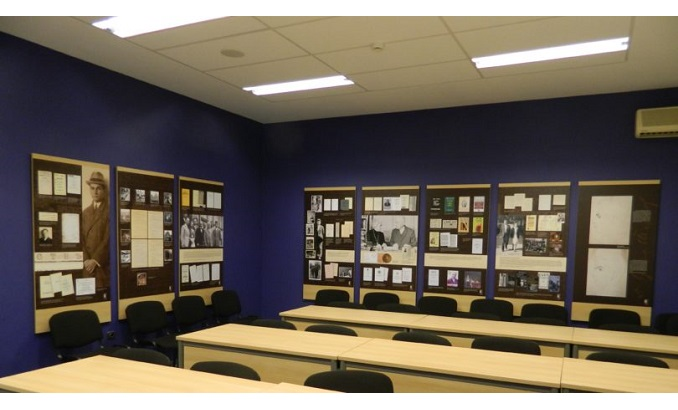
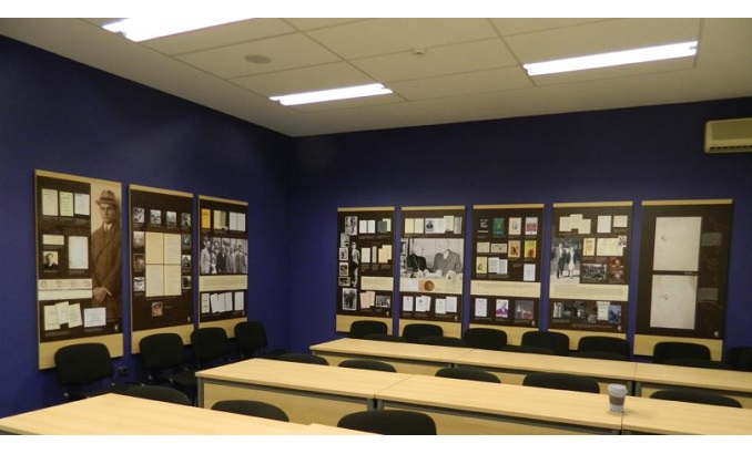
+ coffee cup (617, 398)
